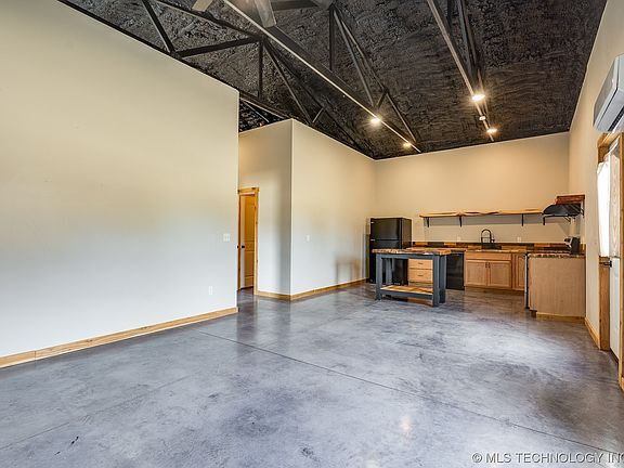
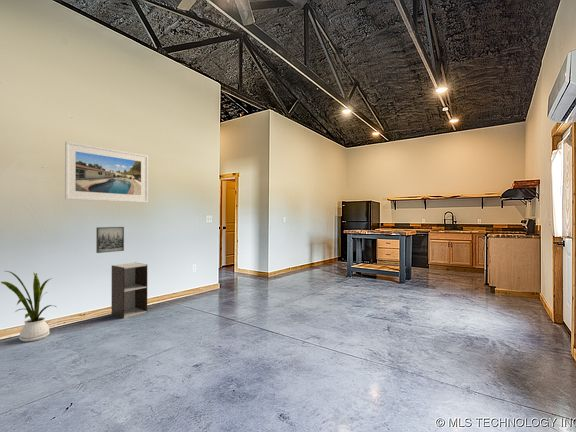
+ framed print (110, 175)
+ house plant (31, 302)
+ bookcase (129, 289)
+ wall art (110, 239)
